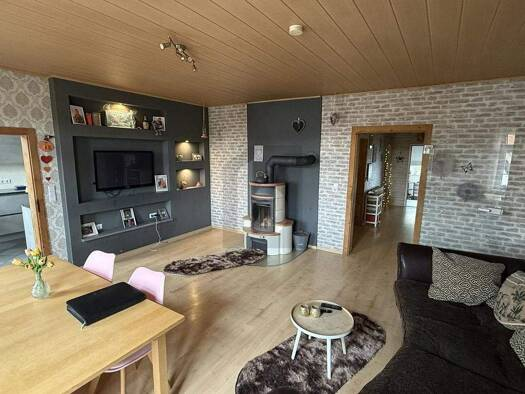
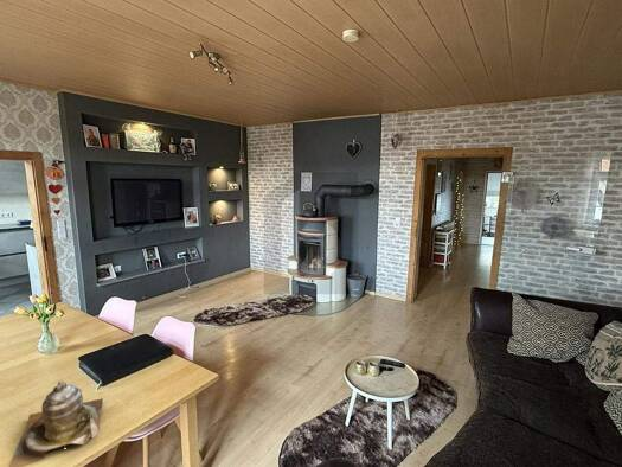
+ teapot (58, 405)
